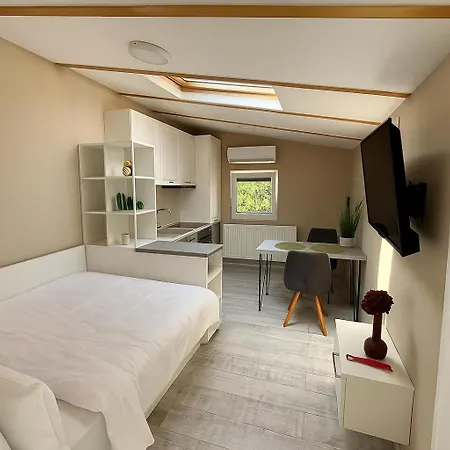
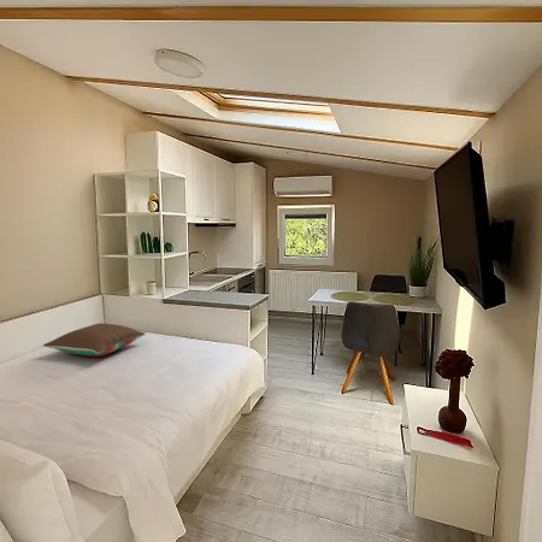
+ pillow (98, 338)
